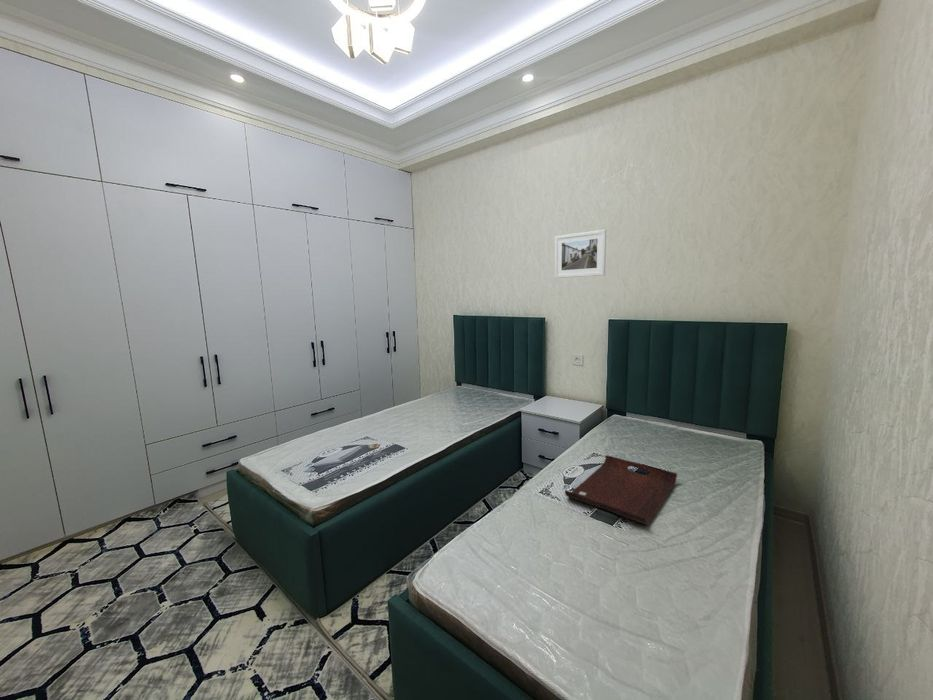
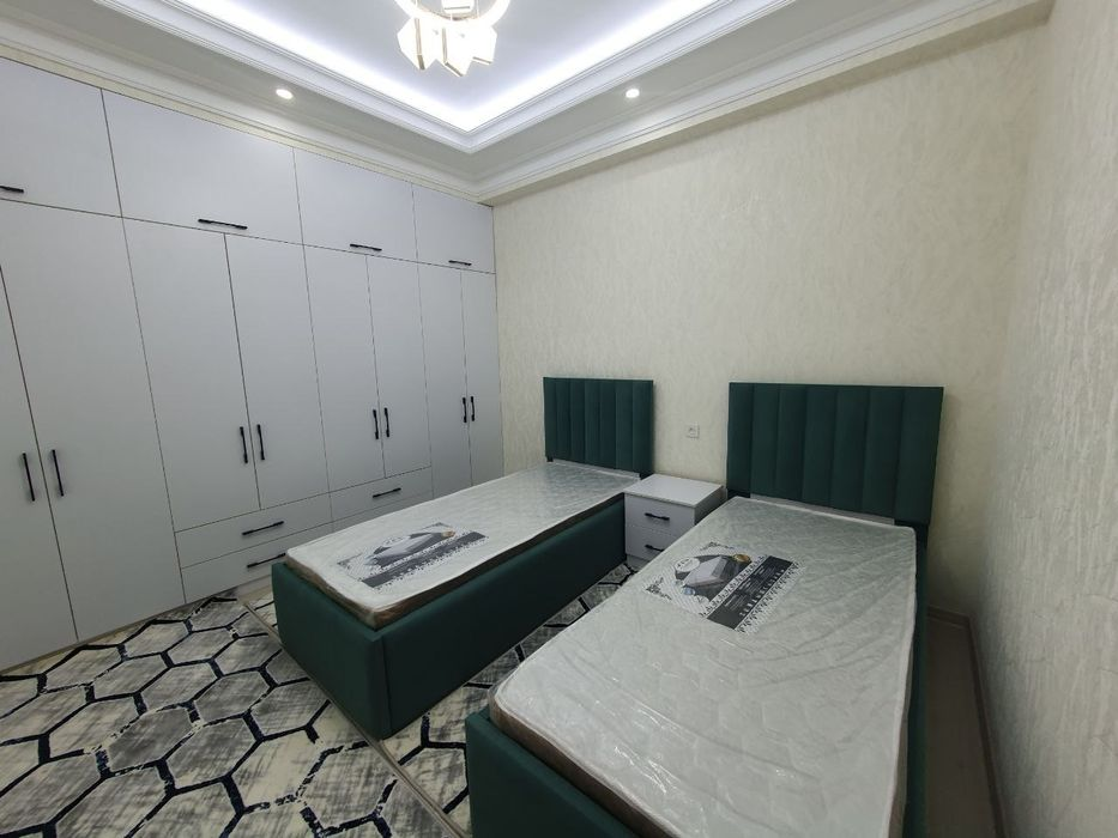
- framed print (579, 255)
- serving tray (622, 486)
